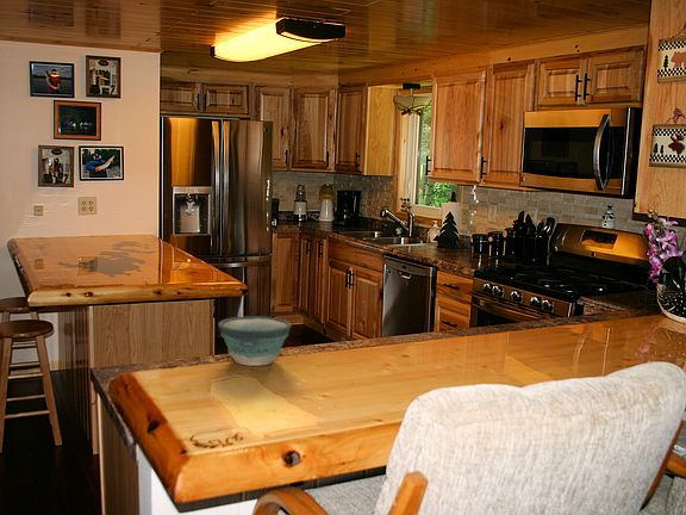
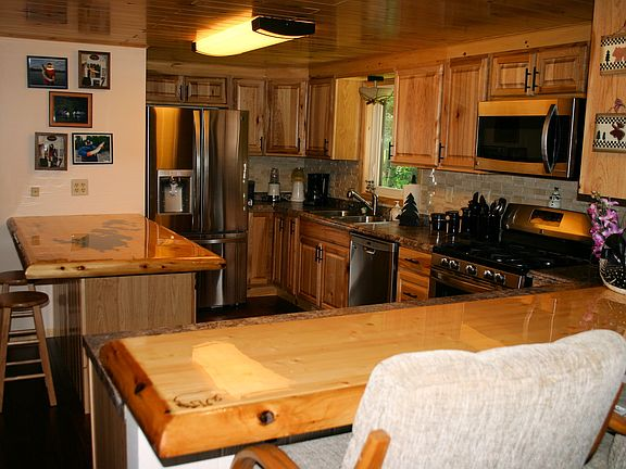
- bowl (254, 341)
